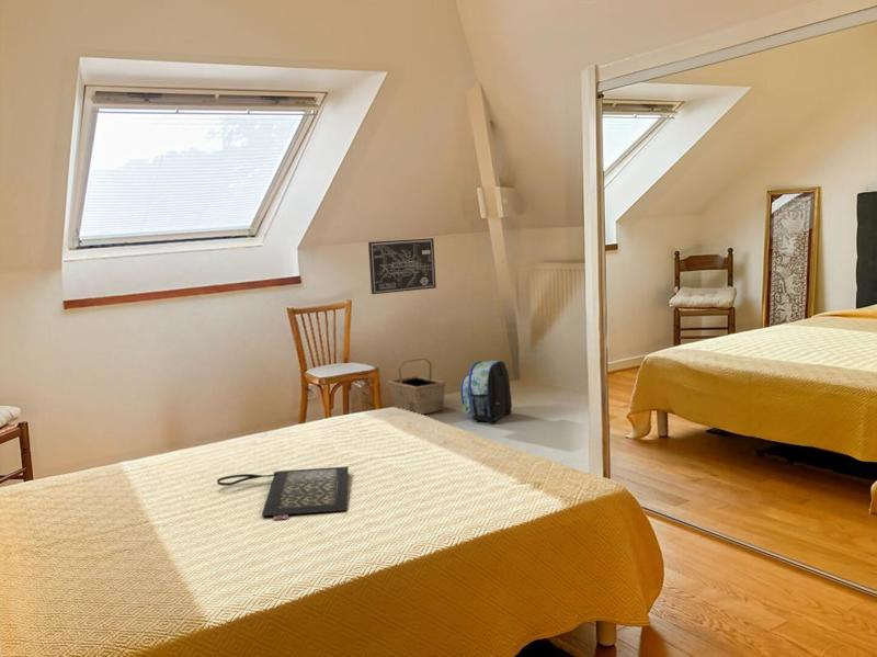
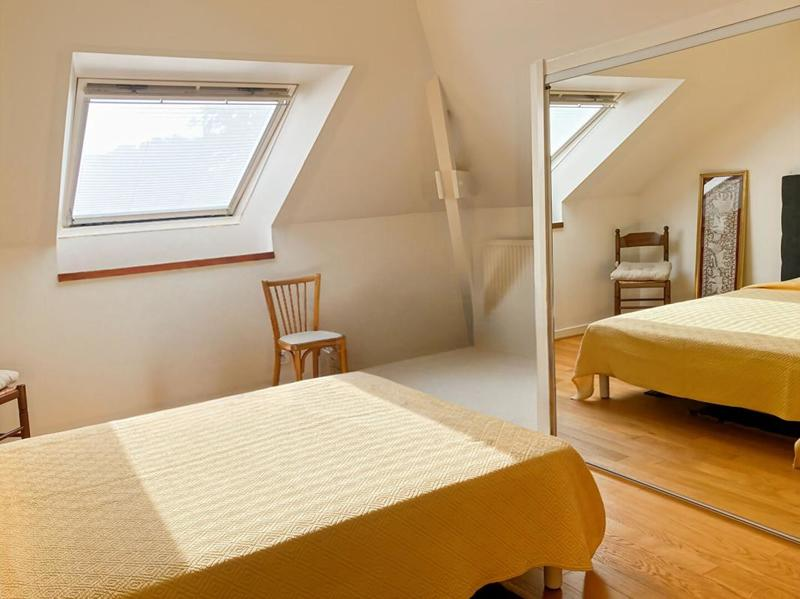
- basket (417, 384)
- clutch bag (305, 487)
- wall art (402, 265)
- backpack (485, 388)
